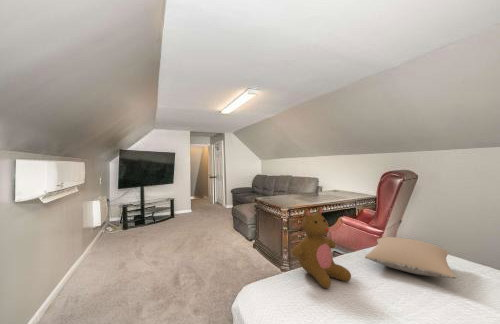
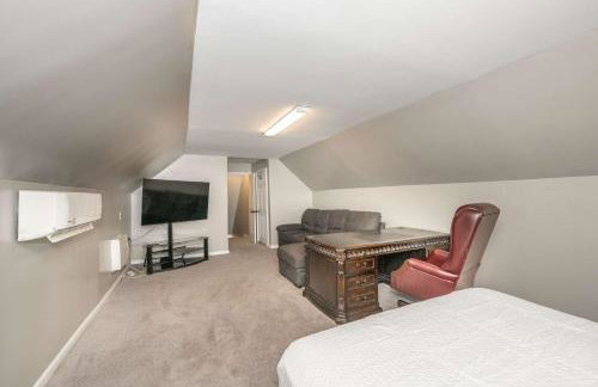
- pillow (407, 255)
- teddy bear (321, 242)
